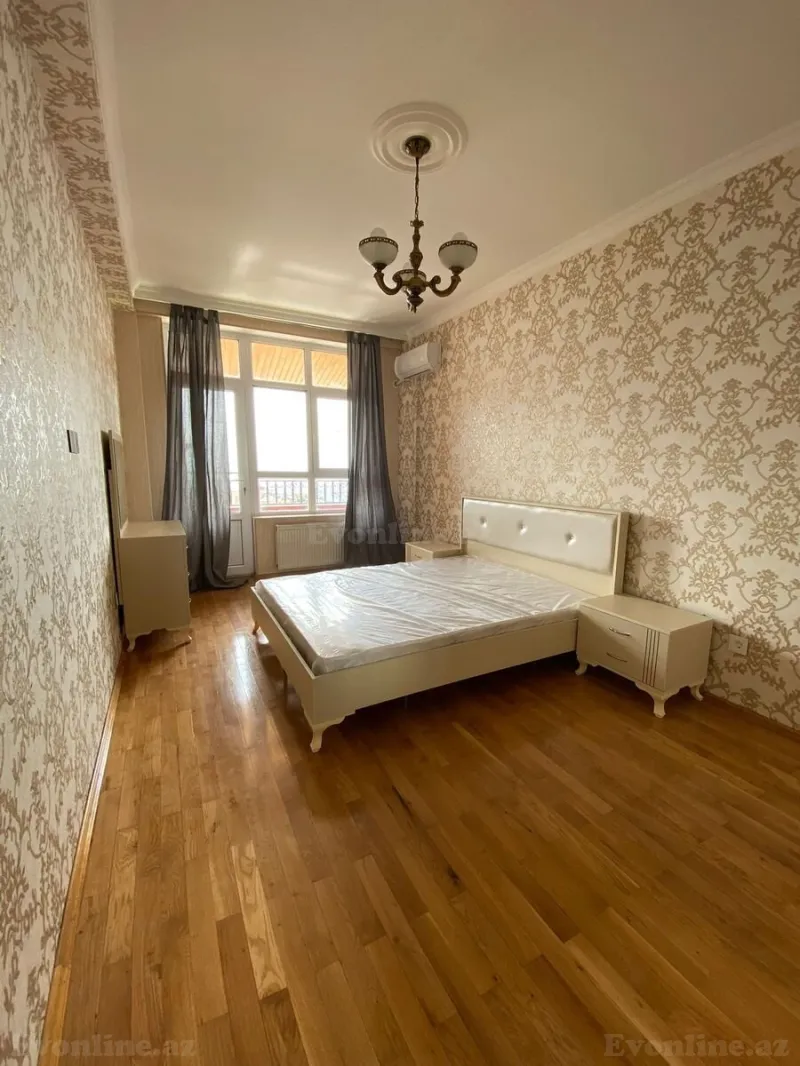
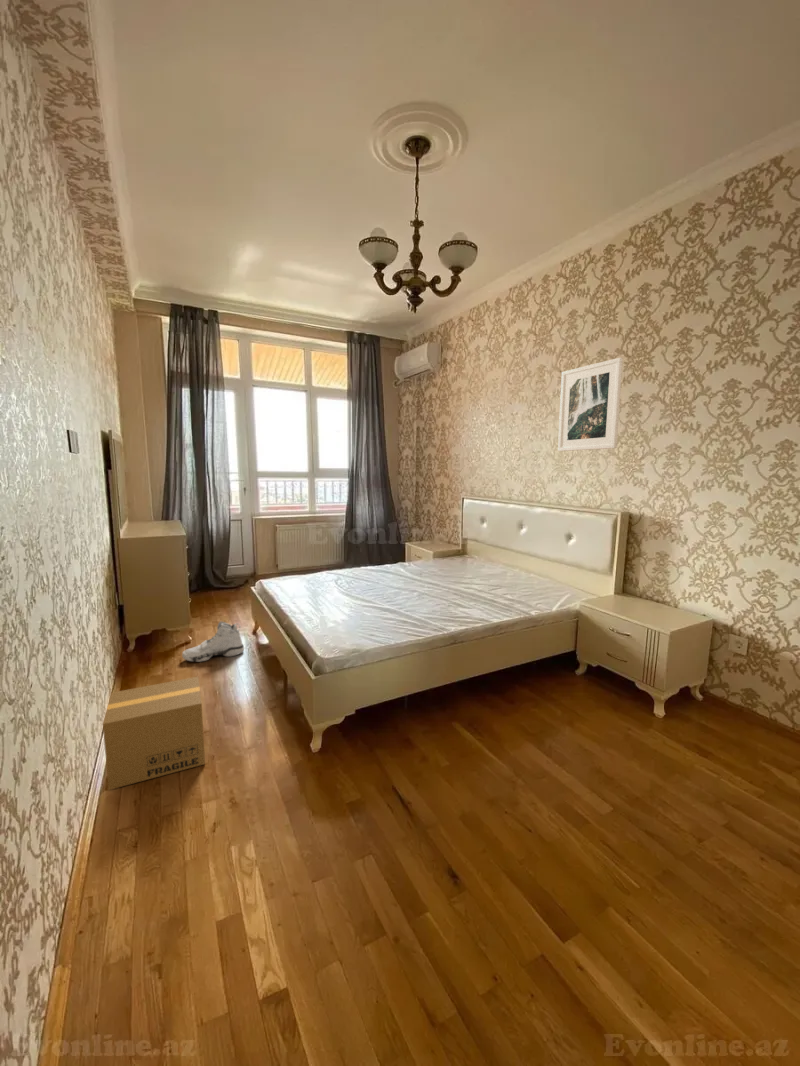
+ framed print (587, 408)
+ cardboard box (157, 727)
+ sneaker (213, 640)
